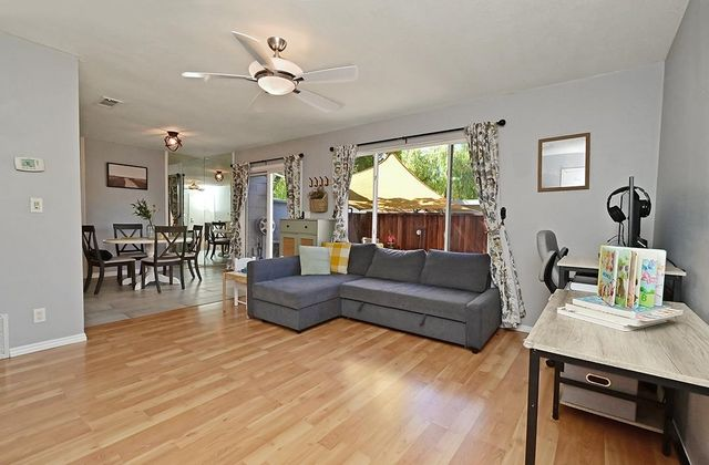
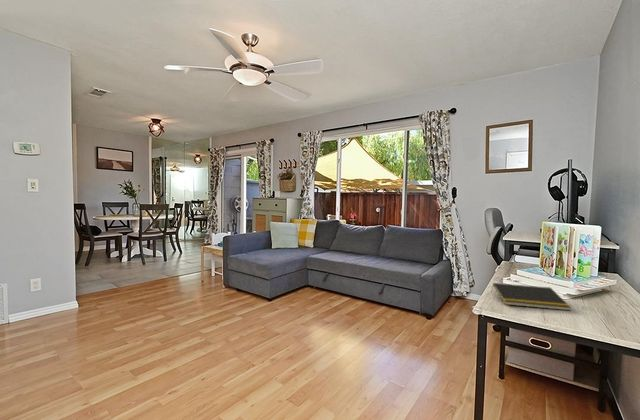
+ notepad (528, 295)
